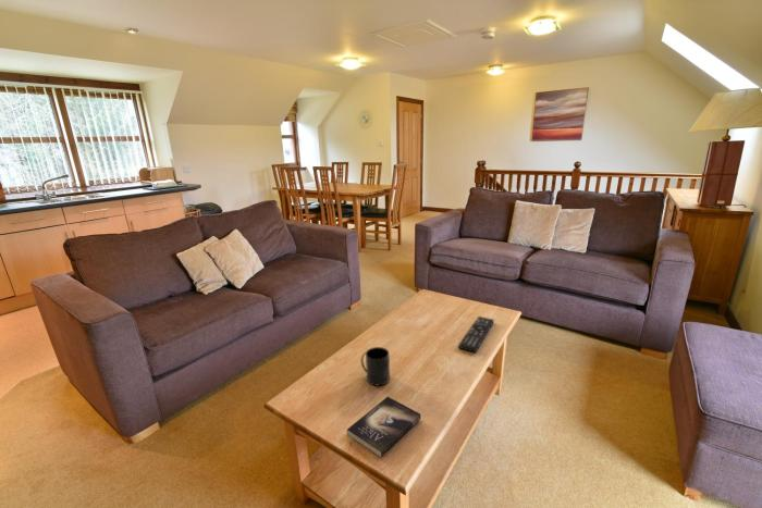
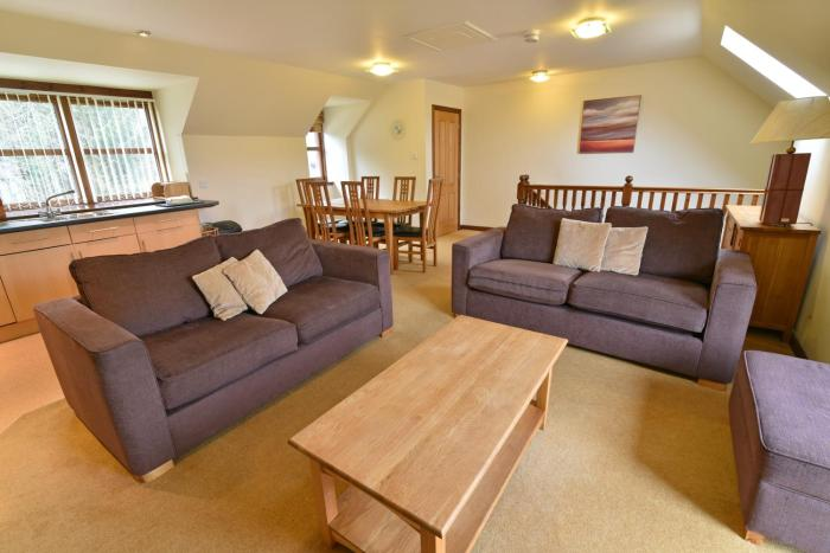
- mug (374, 364)
- remote control (477, 332)
- book (384, 423)
